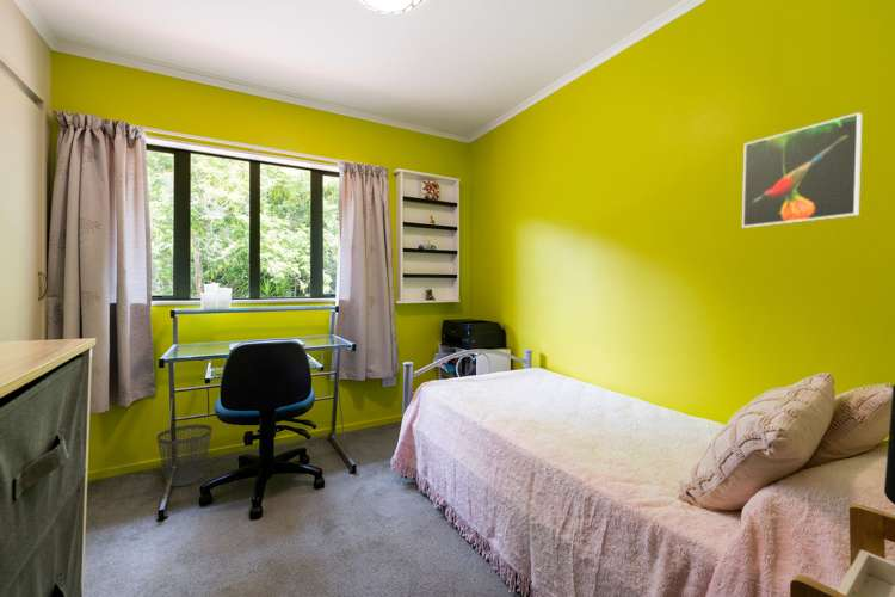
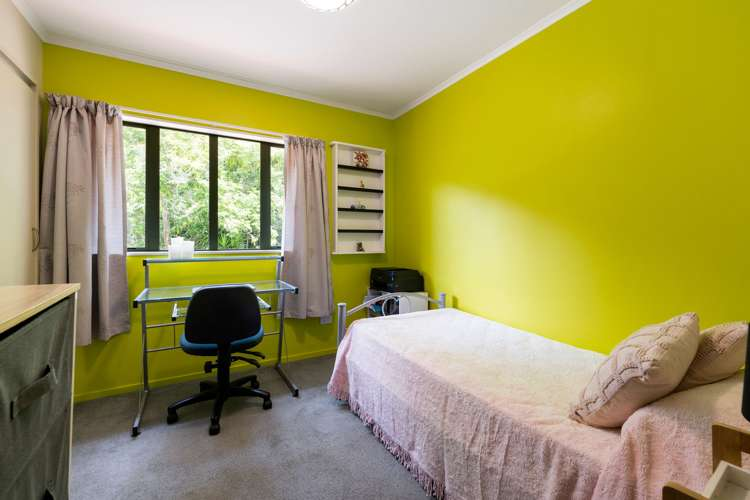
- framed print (796, 176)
- wastebasket (185, 455)
